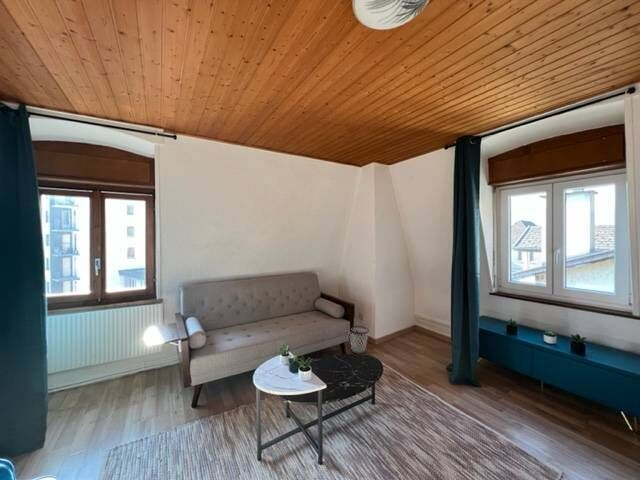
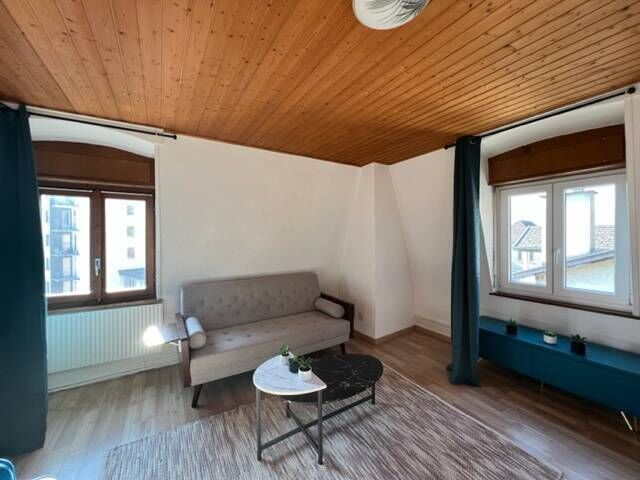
- wastebasket (357, 340)
